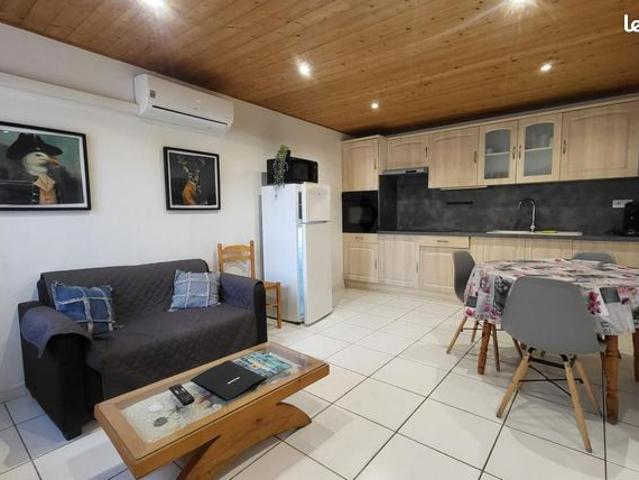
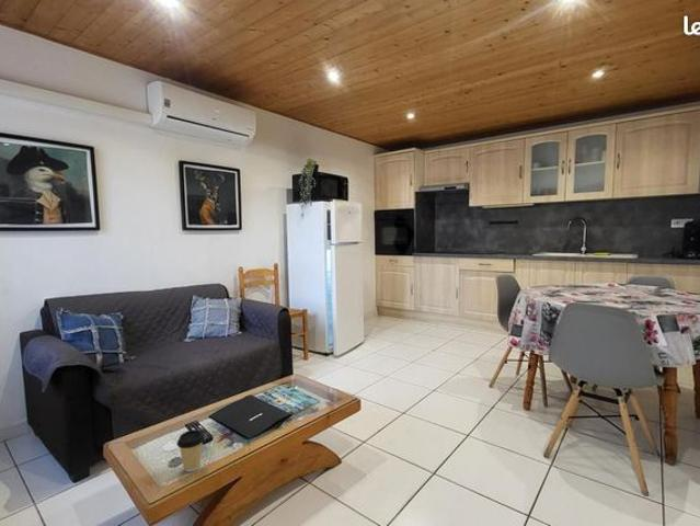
+ coffee cup (191, 450)
